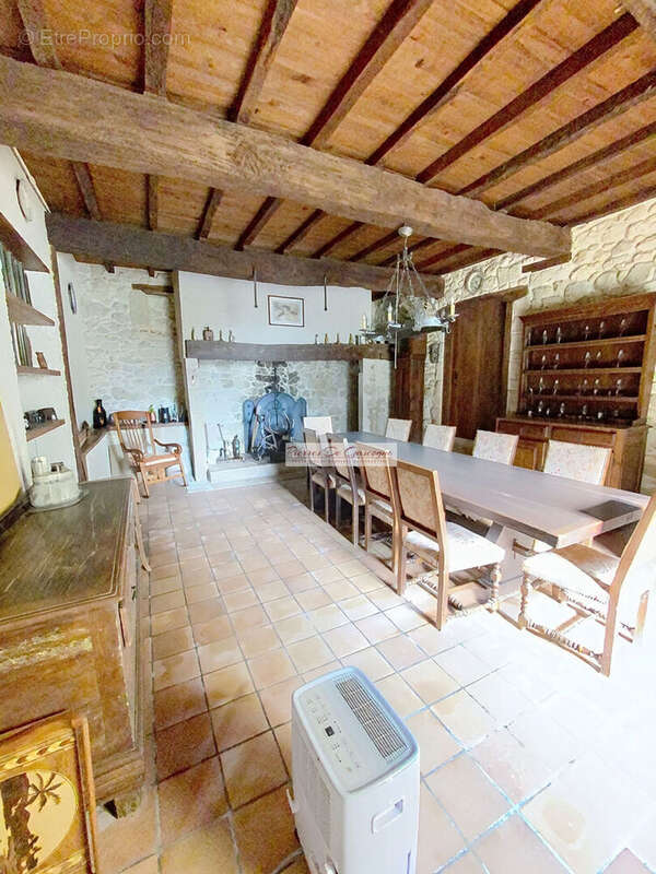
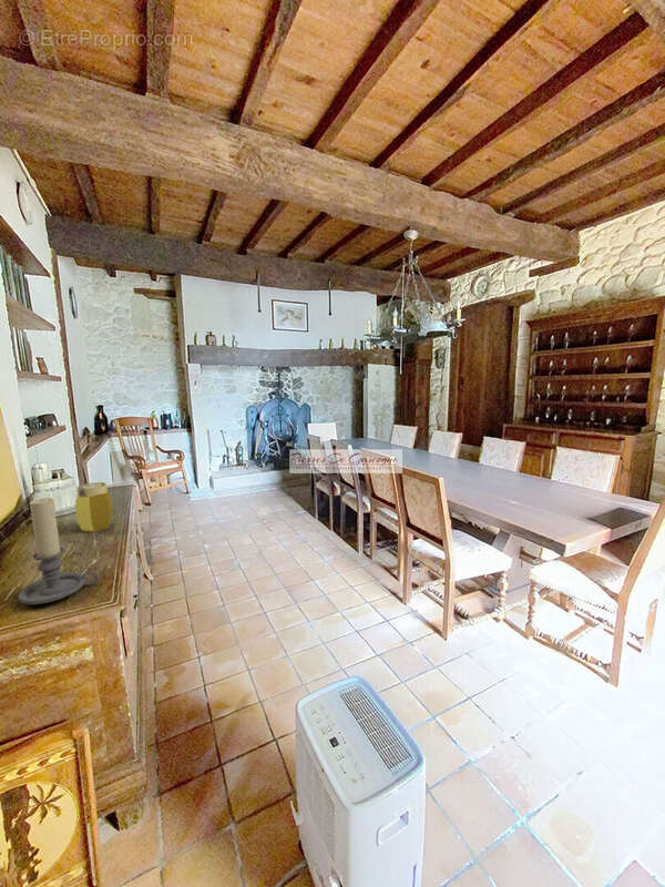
+ jar (94, 507)
+ candle holder (54, 546)
